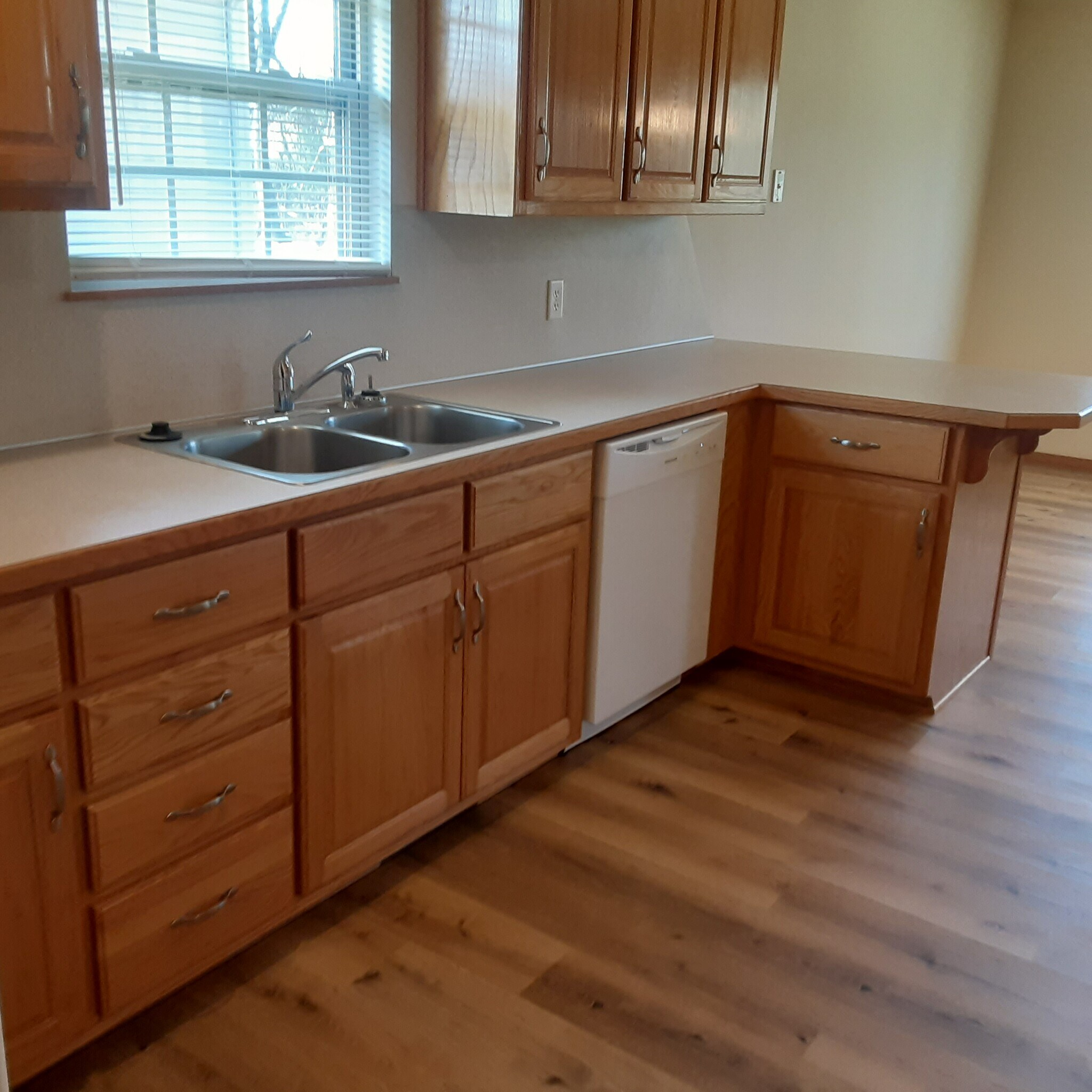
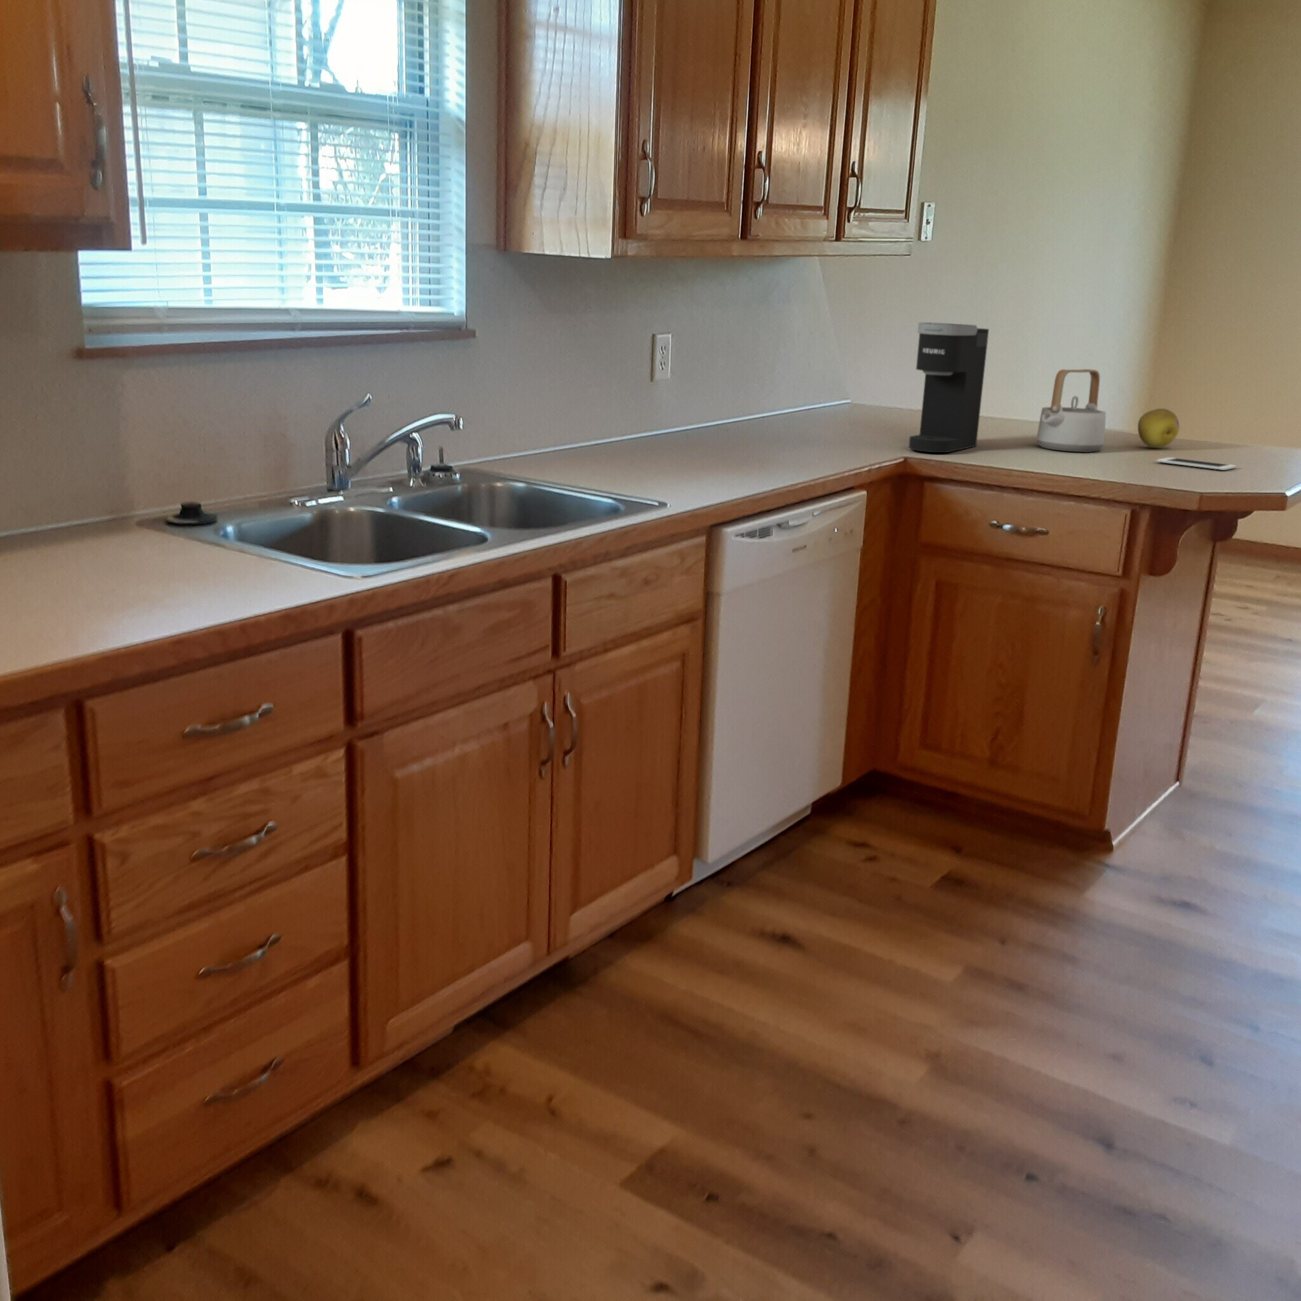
+ cell phone (1195, 463)
+ fruit (1159, 428)
+ teapot (1070, 409)
+ coffee maker (948, 386)
